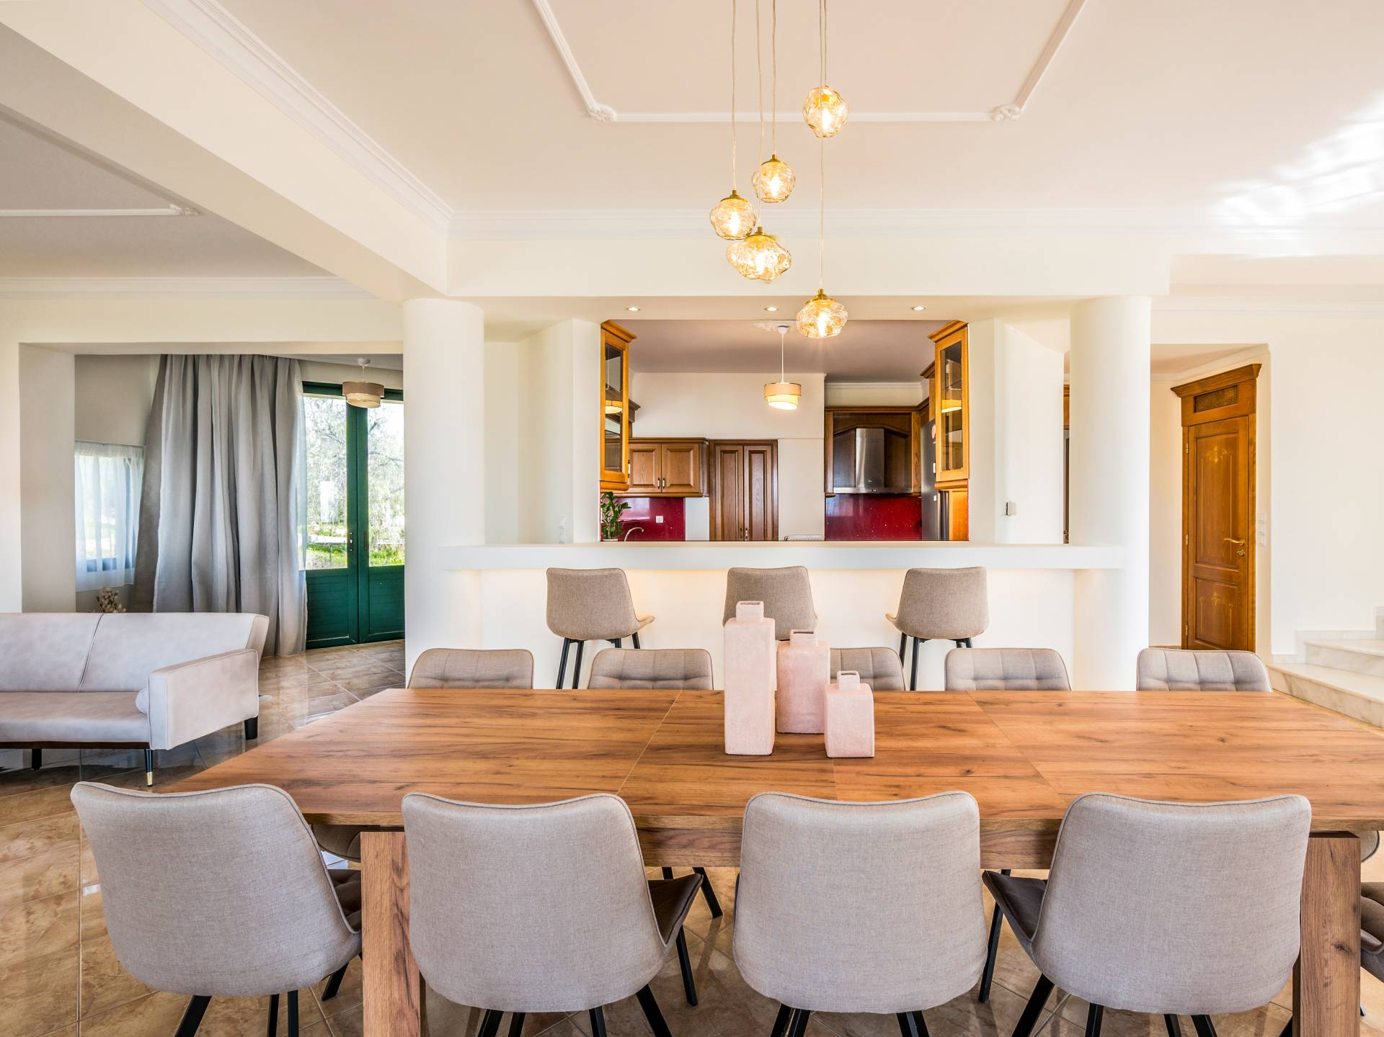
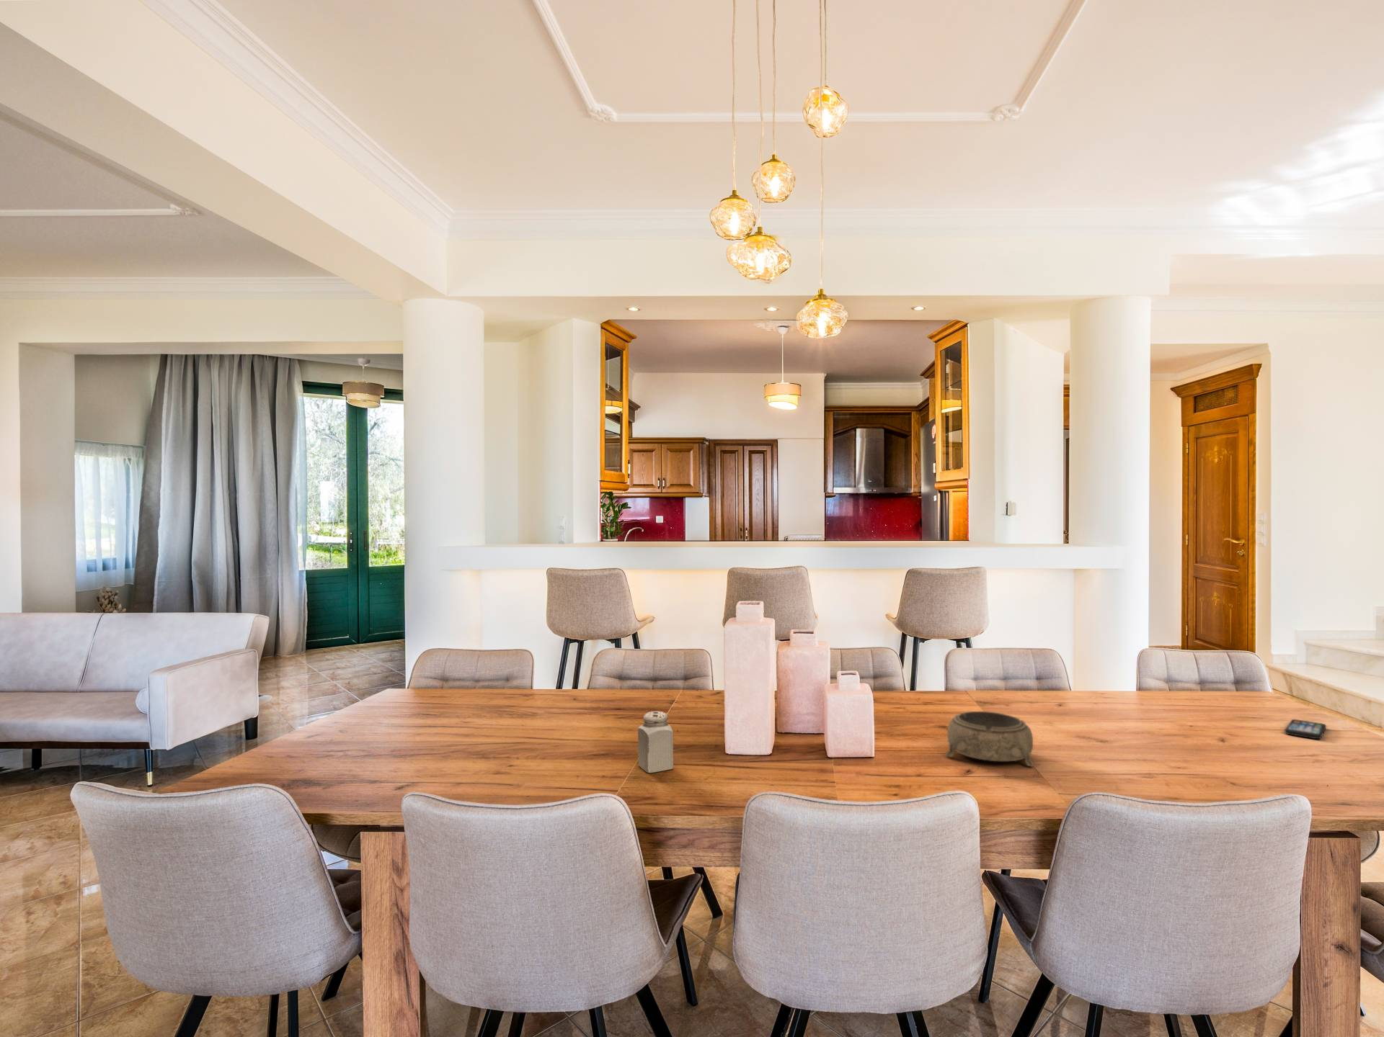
+ salt shaker (655, 740)
+ smartphone (1306, 729)
+ decorative bowl (986, 736)
